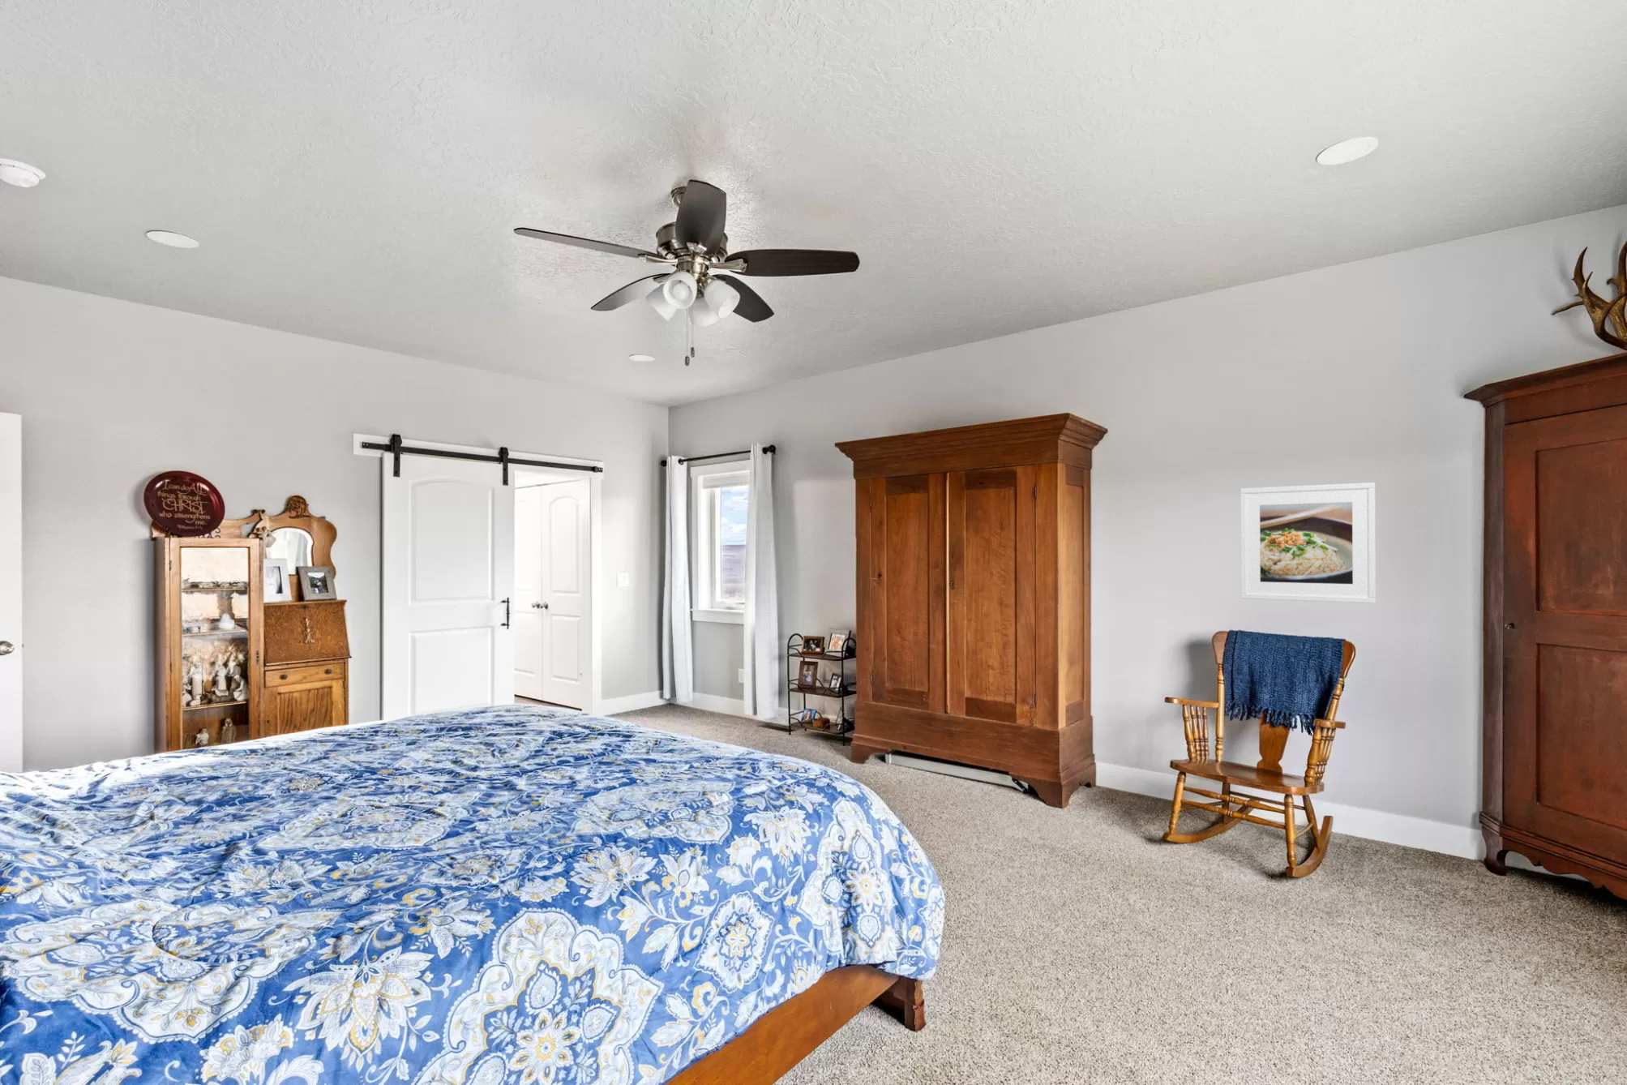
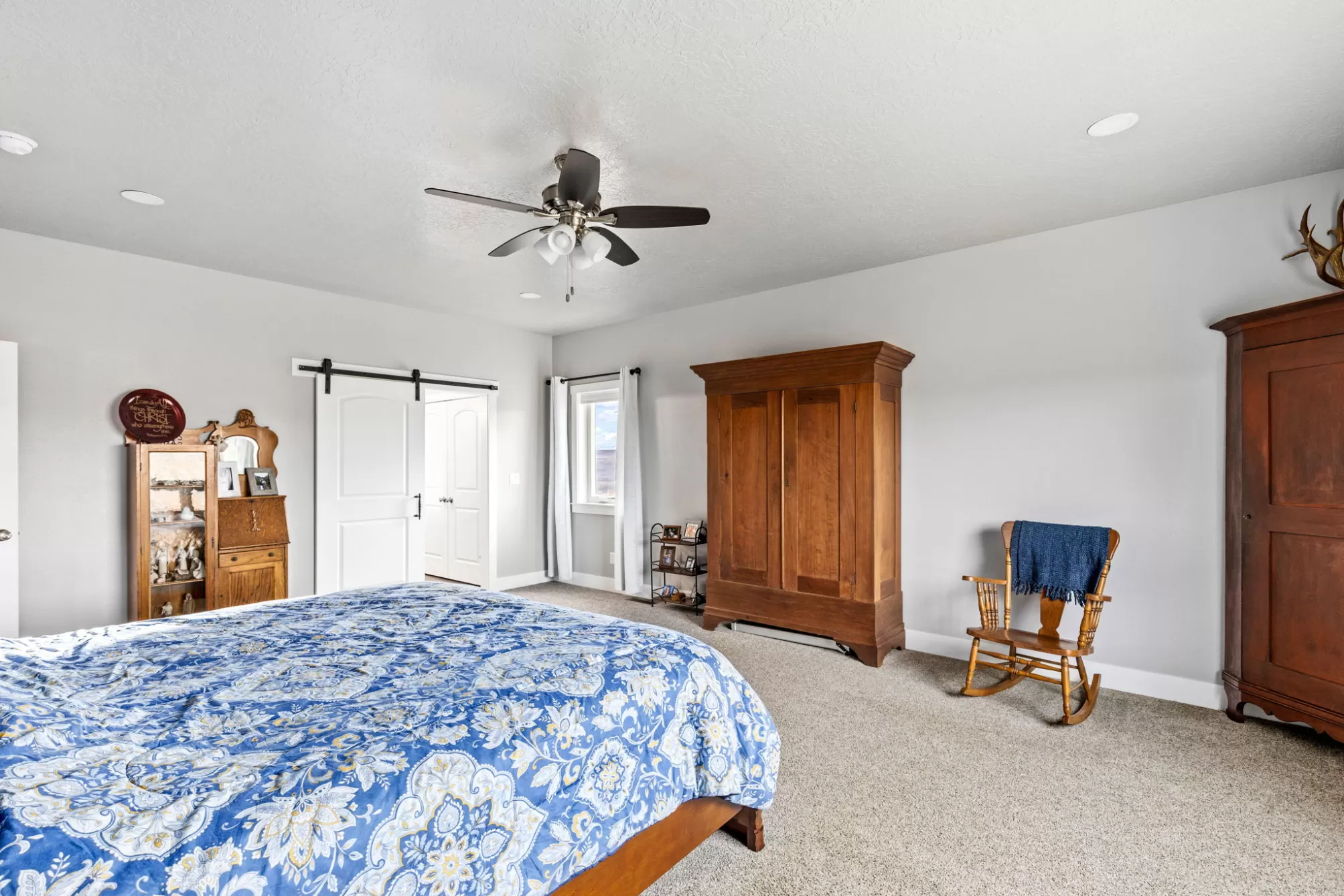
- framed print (1304, 542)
